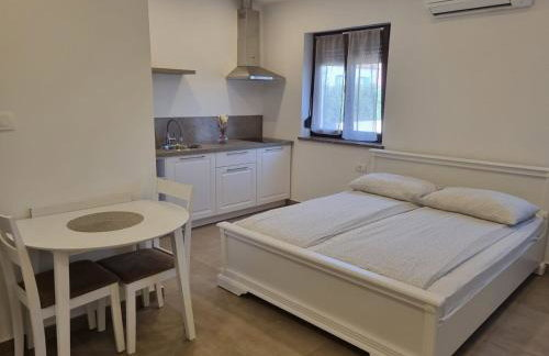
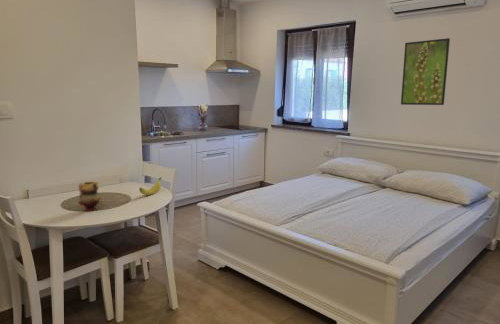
+ teapot (89, 193)
+ banana (152, 187)
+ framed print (424, 73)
